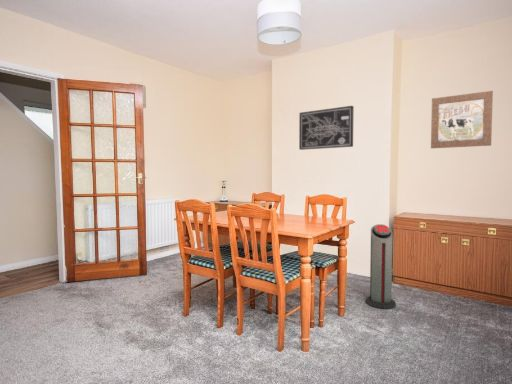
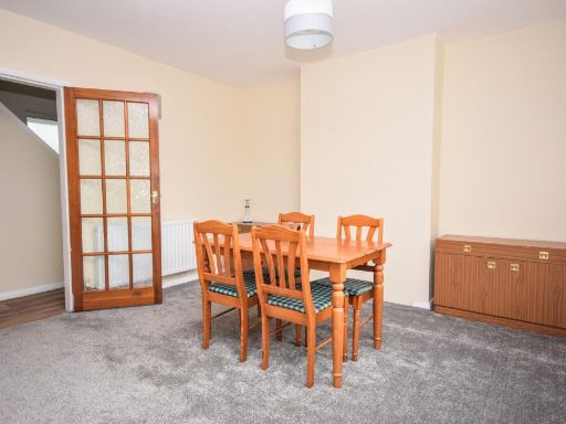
- wall art (325, 128)
- wall art (460, 121)
- air purifier (381, 264)
